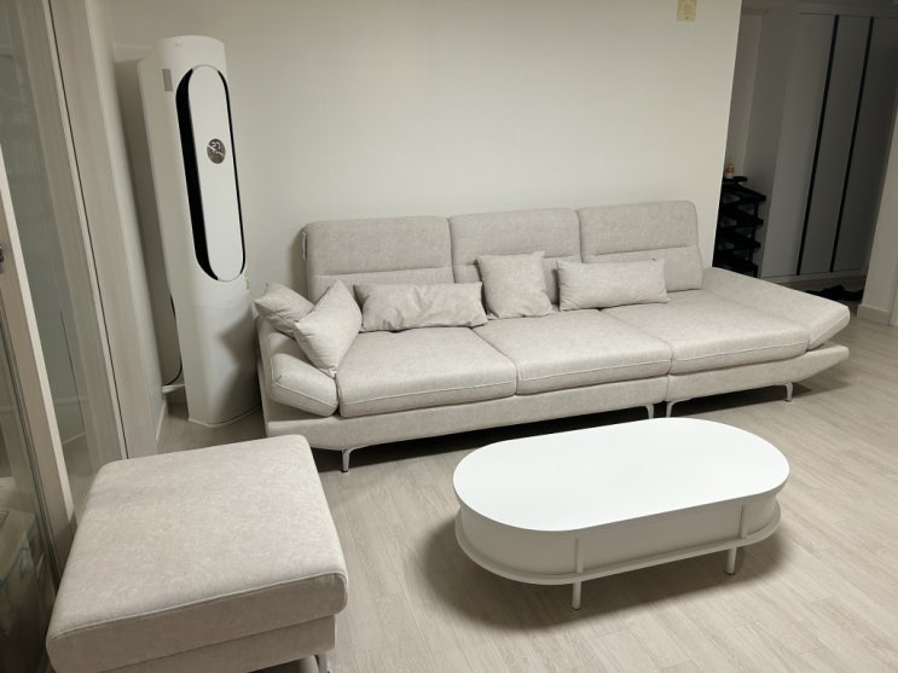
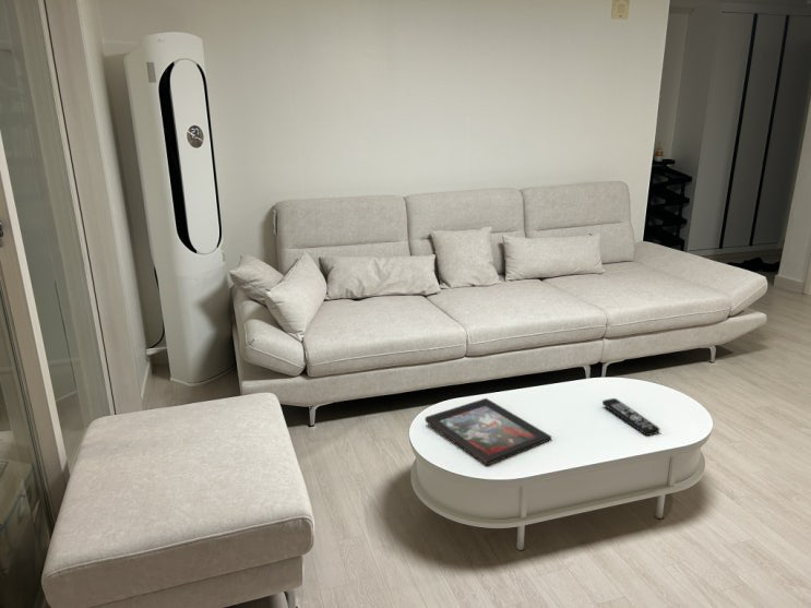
+ decorative tray (486, 428)
+ remote control (629, 416)
